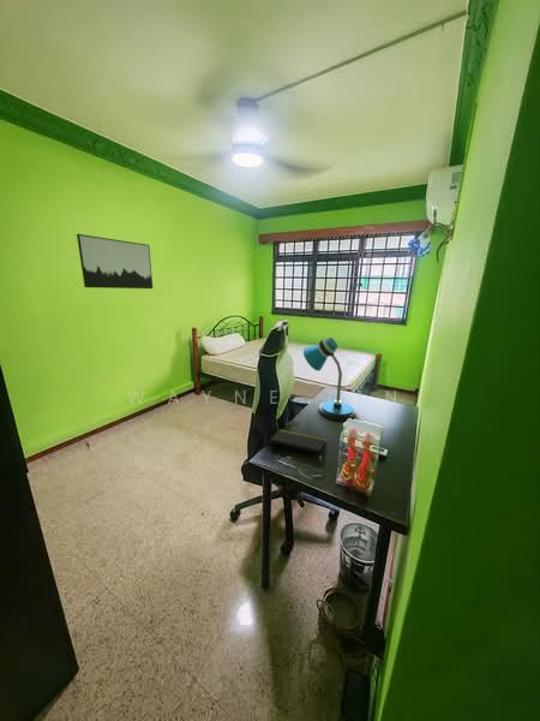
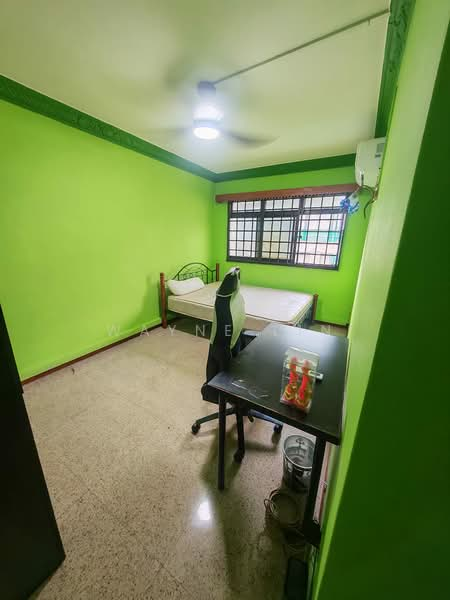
- notepad (298, 440)
- wall art (119, 264)
- desk lamp (338, 375)
